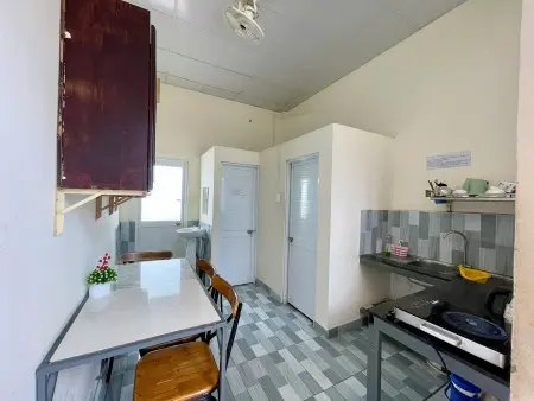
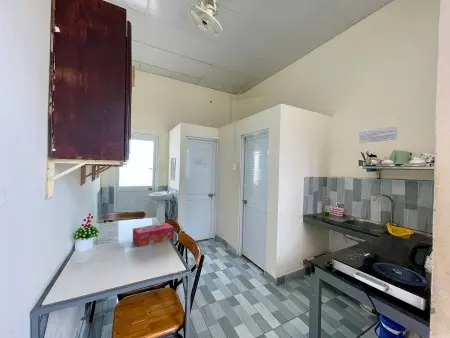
+ tissue box (153, 233)
